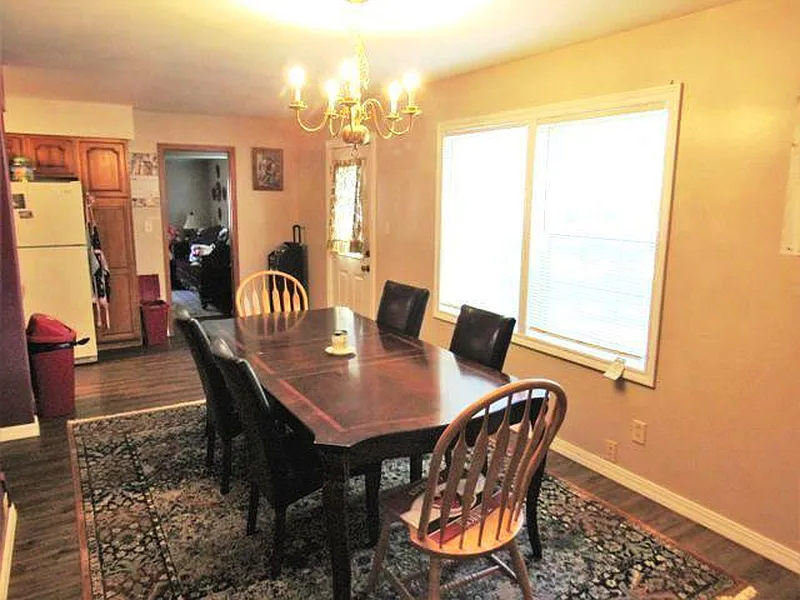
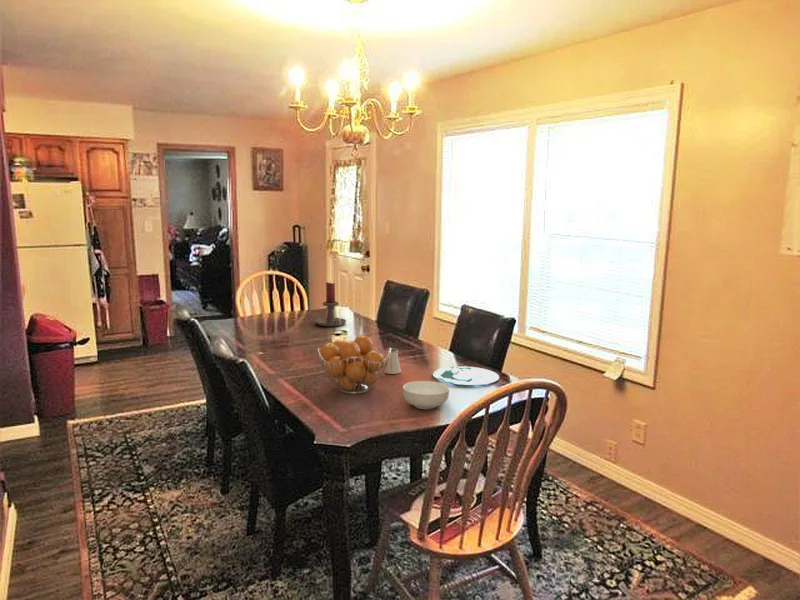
+ fruit basket (354, 363)
+ plate (465, 372)
+ saltshaker (392, 360)
+ candle holder (332, 303)
+ cereal bowl (425, 396)
